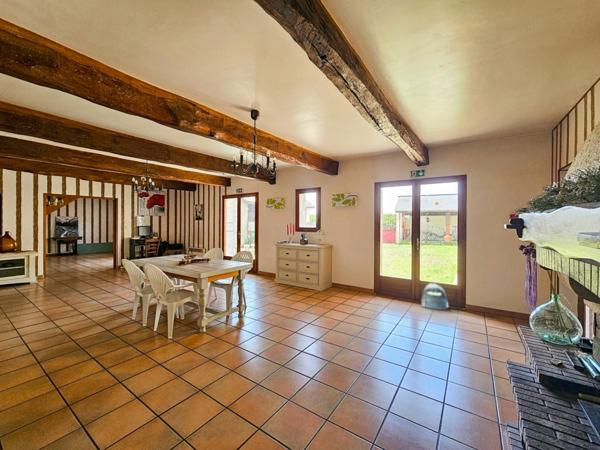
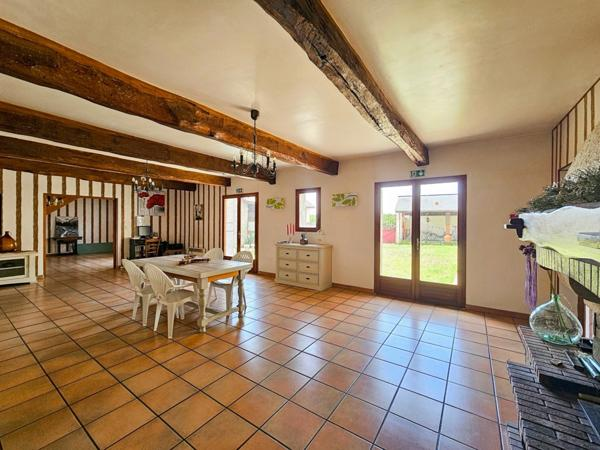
- backpack (434, 295)
